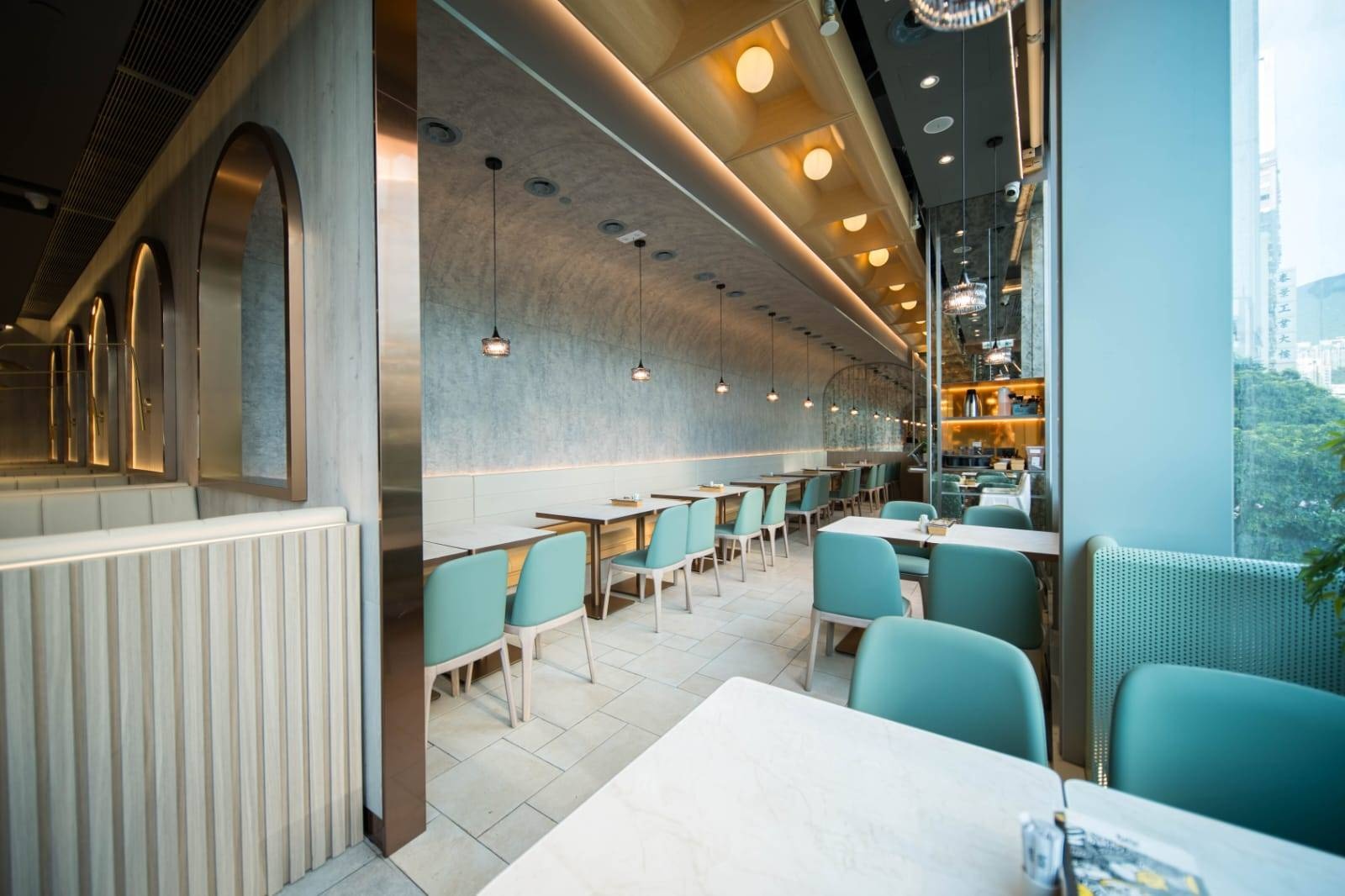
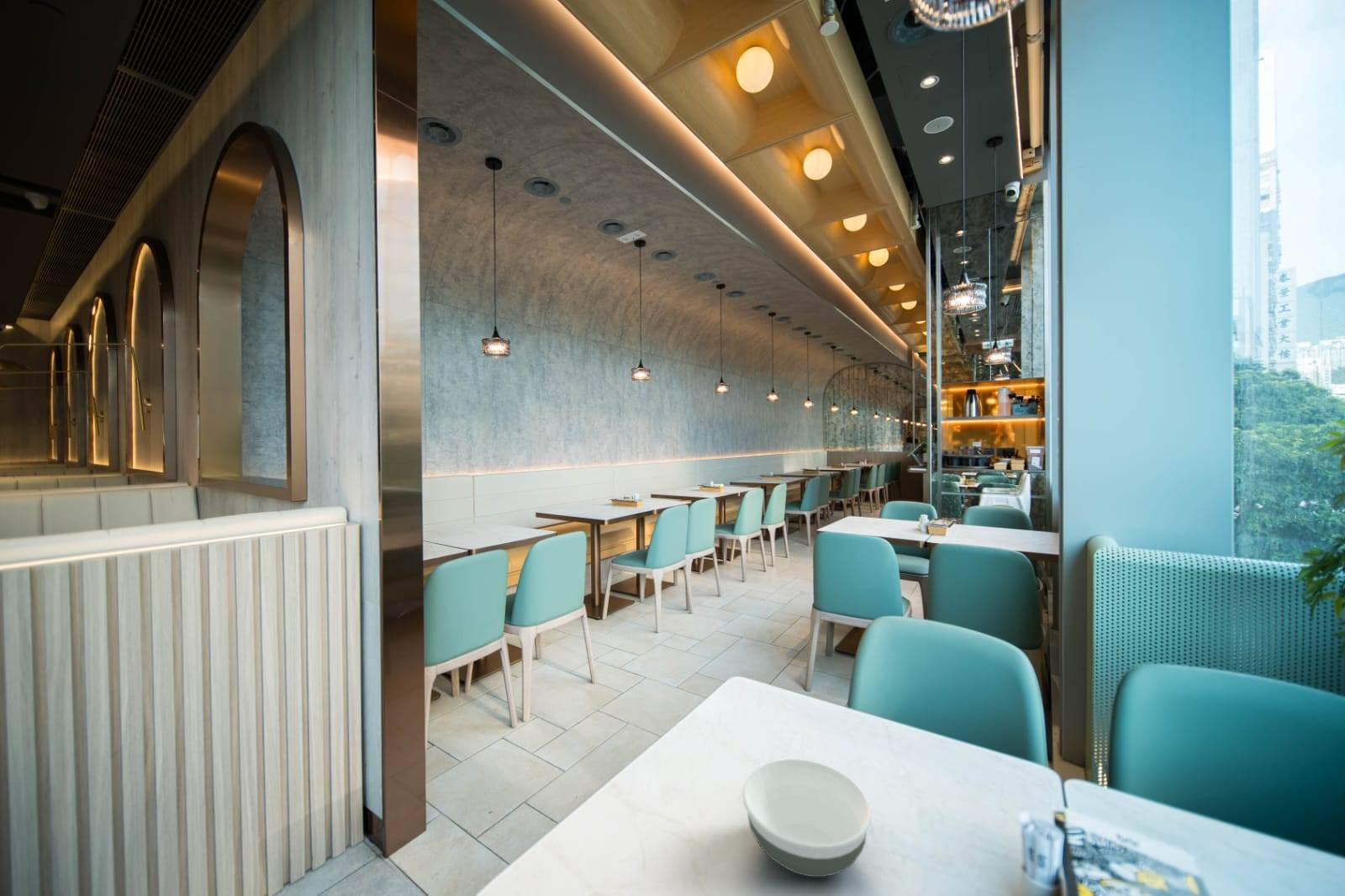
+ bowl (805, 824)
